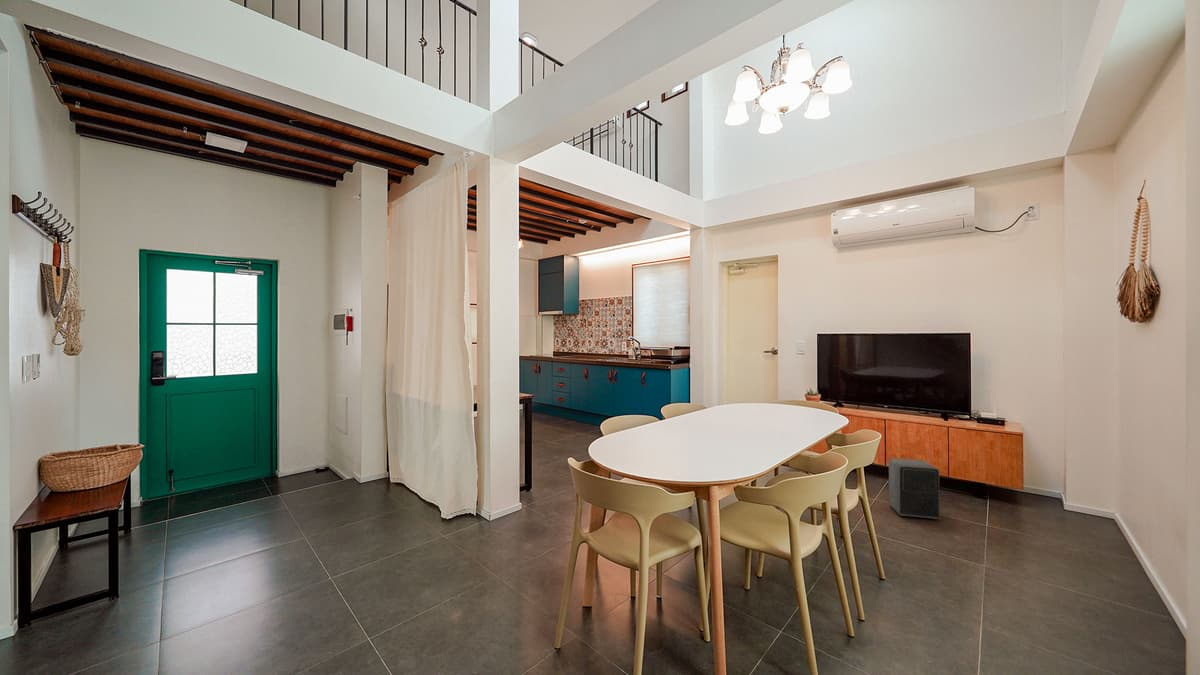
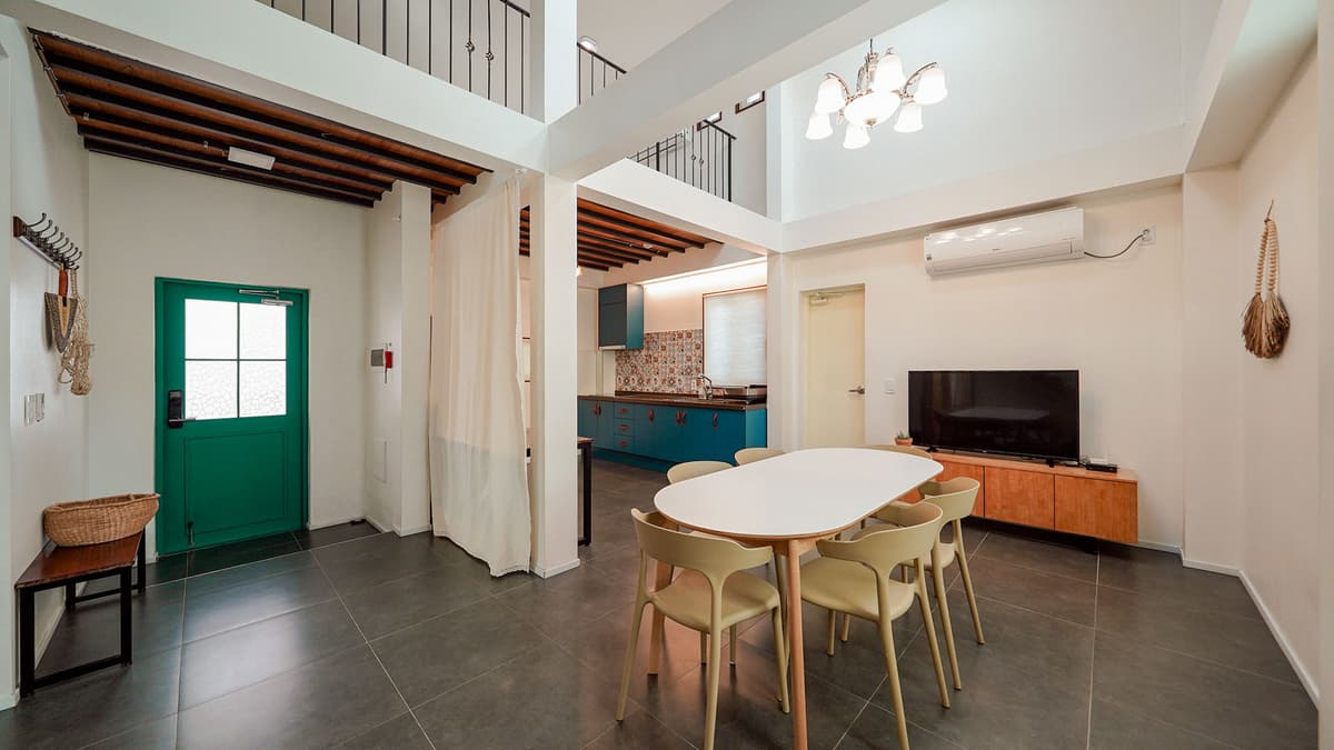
- speaker (912, 487)
